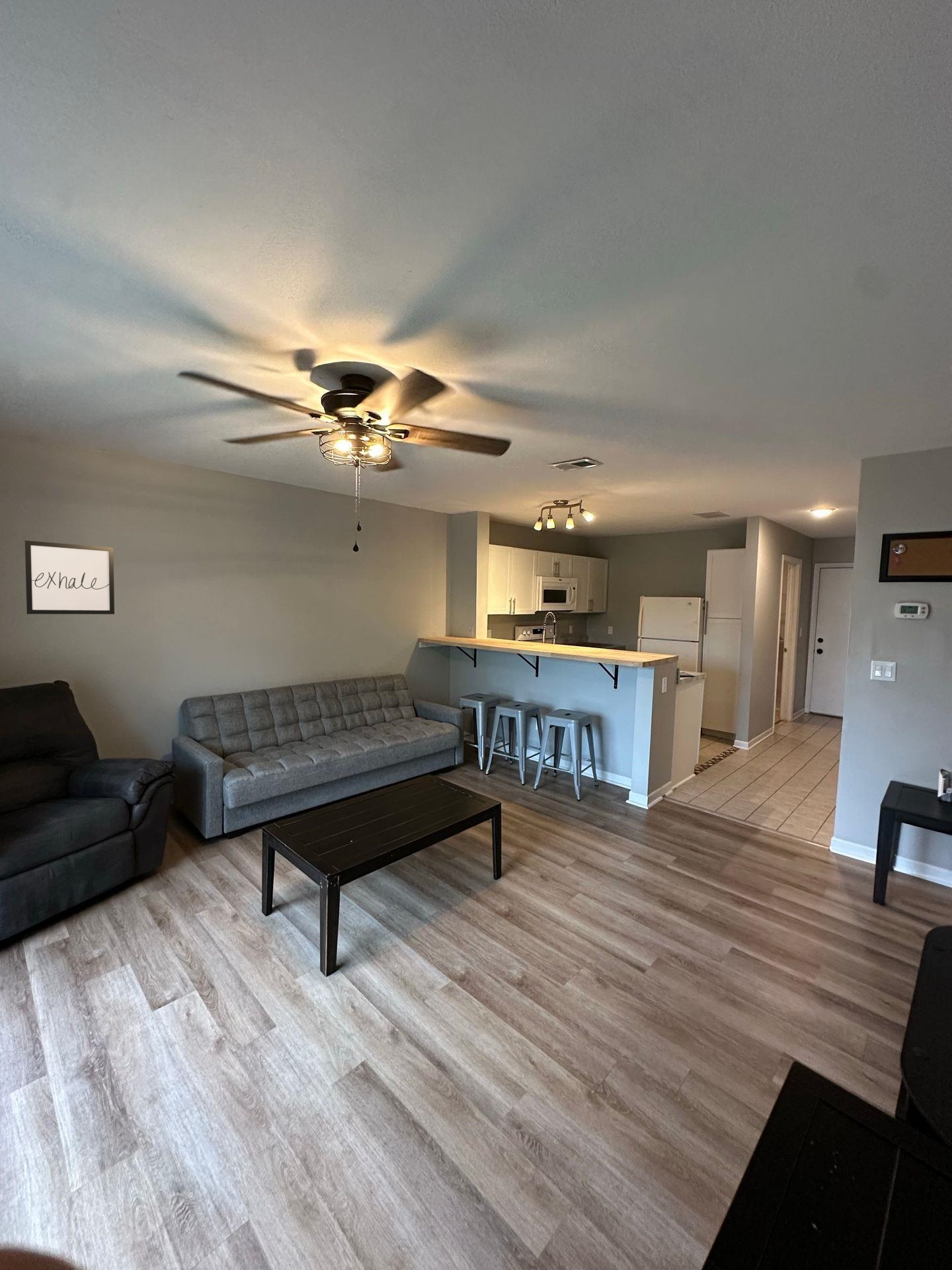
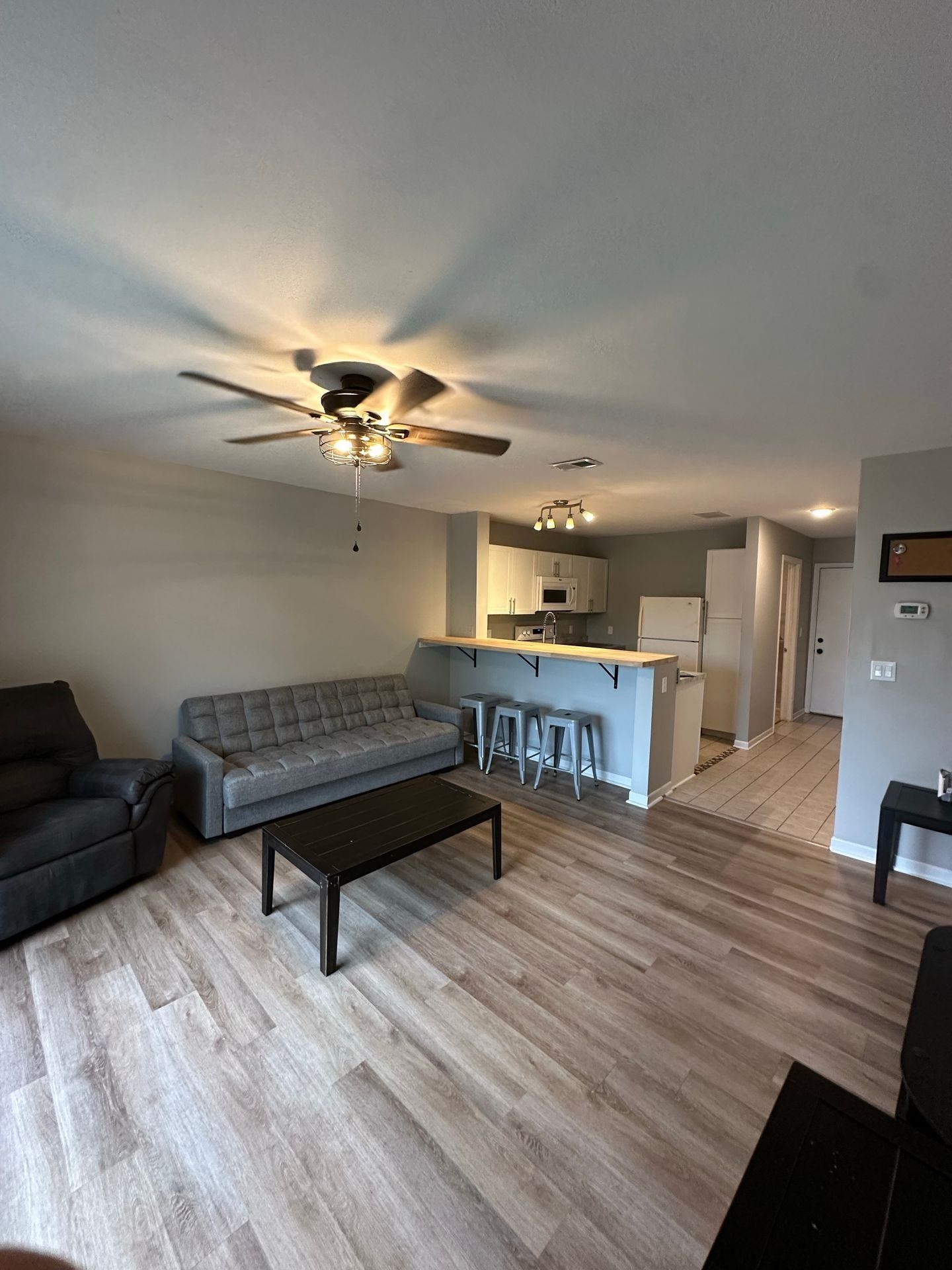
- wall art (71, 579)
